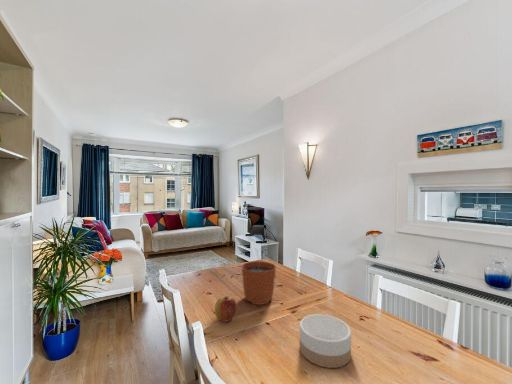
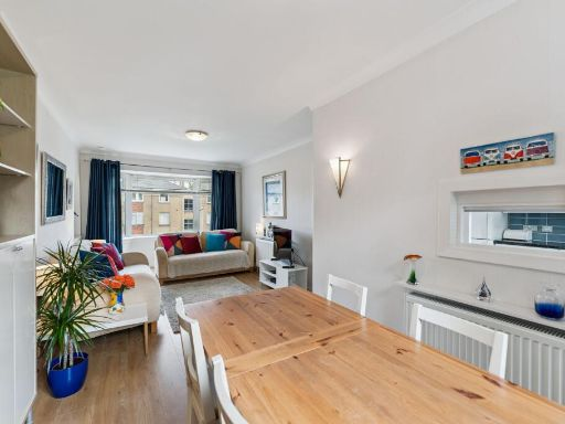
- plant pot (258, 274)
- bowl (324, 338)
- apple (225, 308)
